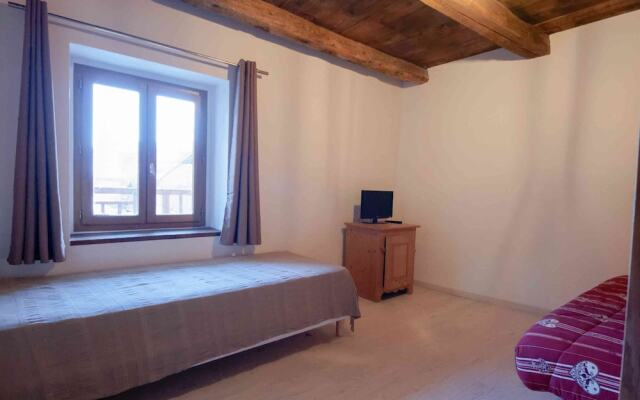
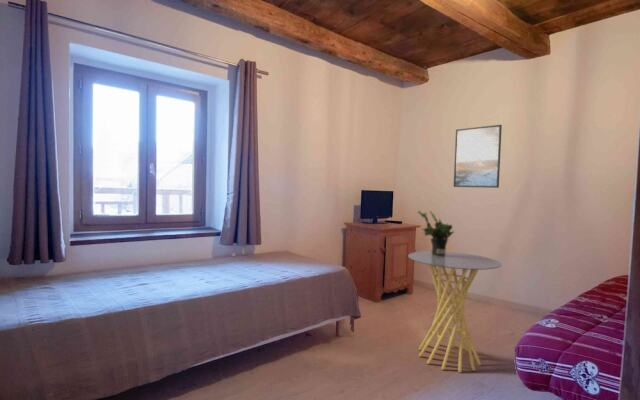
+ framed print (476, 157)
+ side table (450, 308)
+ potted plant (433, 233)
